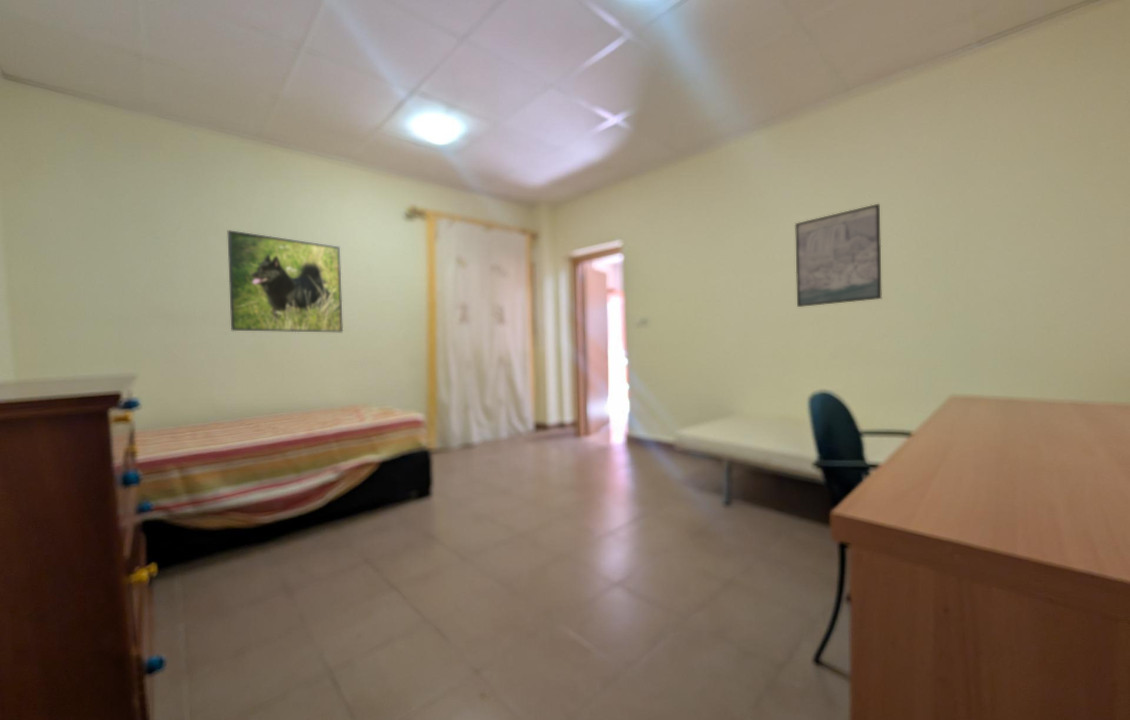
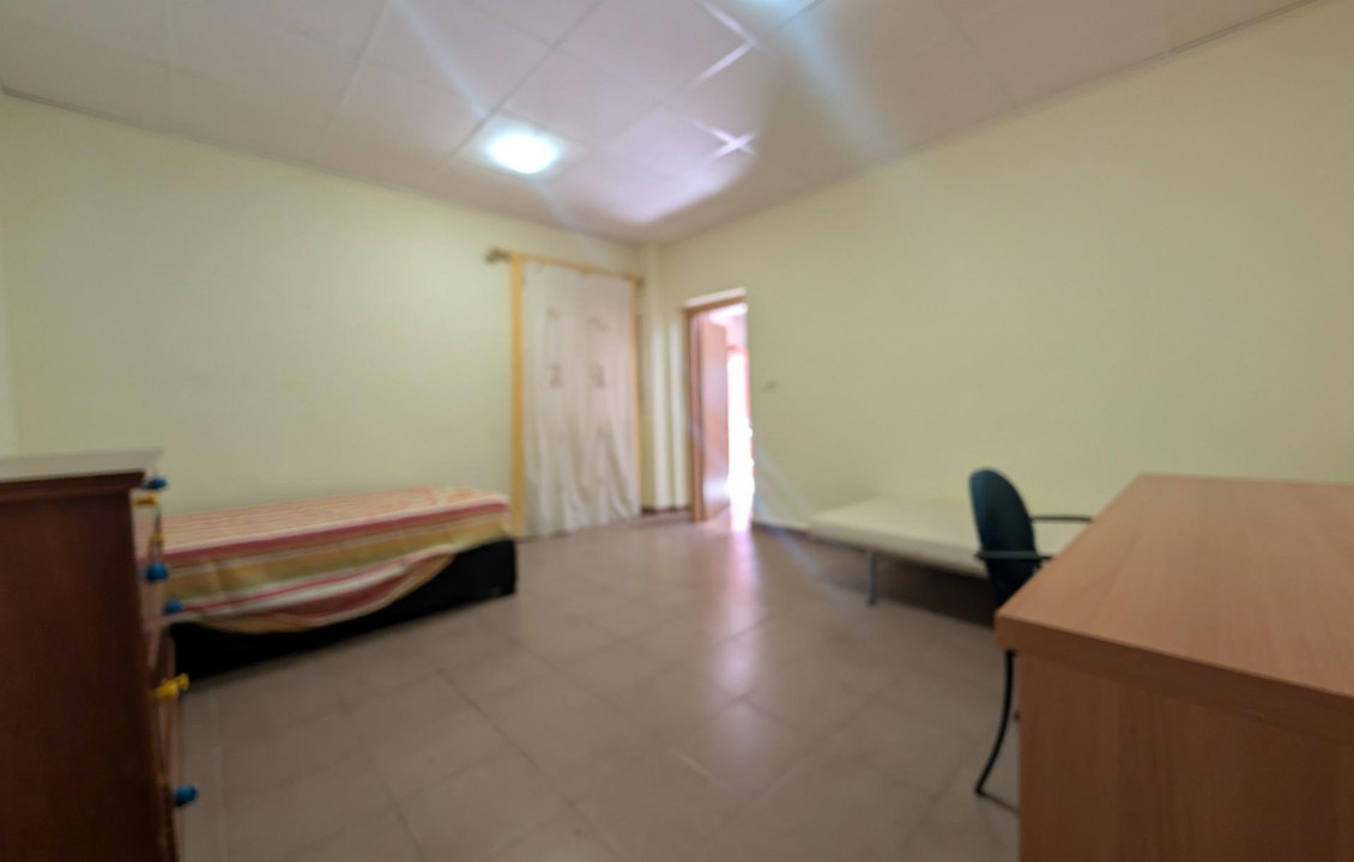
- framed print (835, 258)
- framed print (289, 285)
